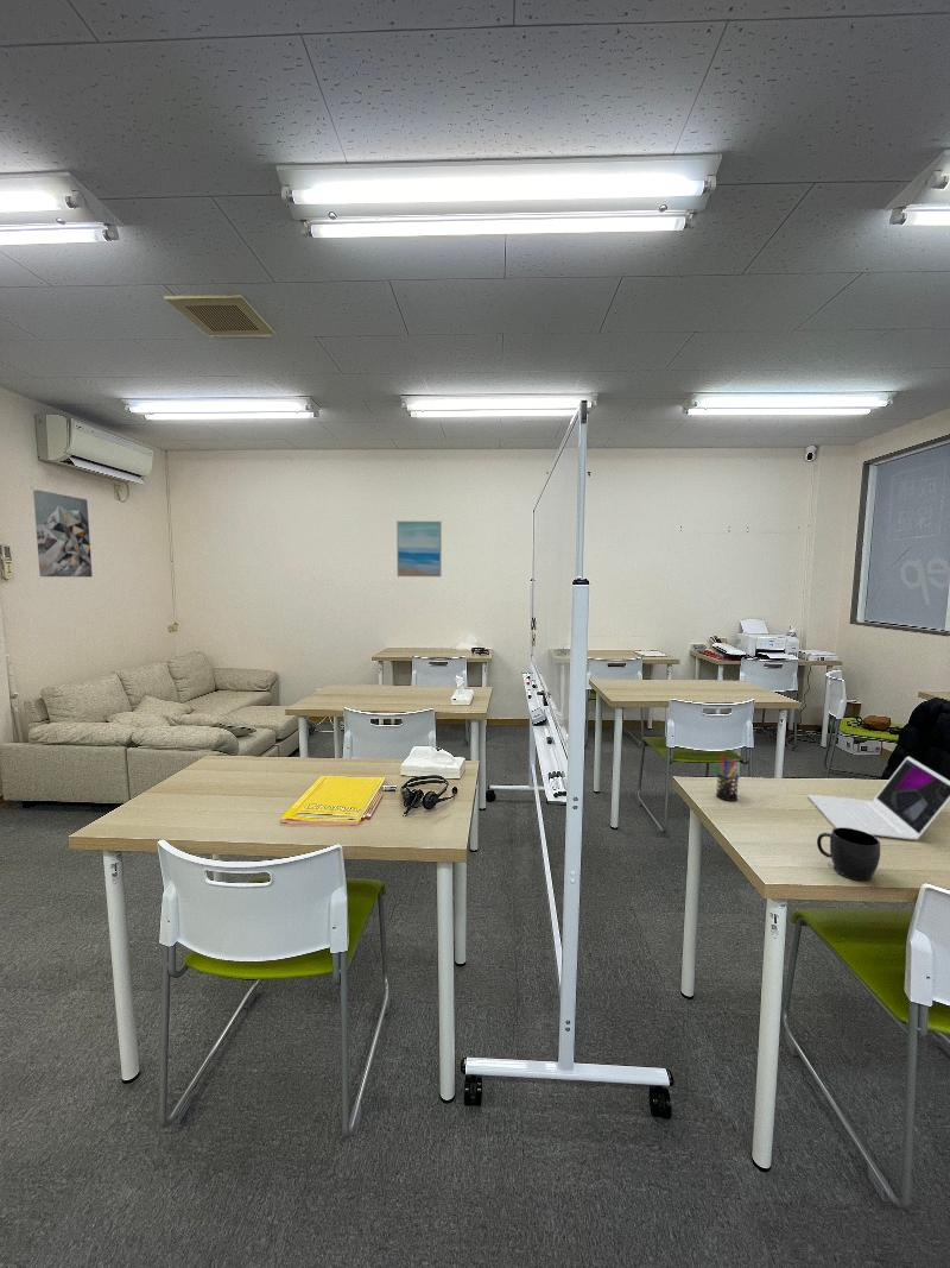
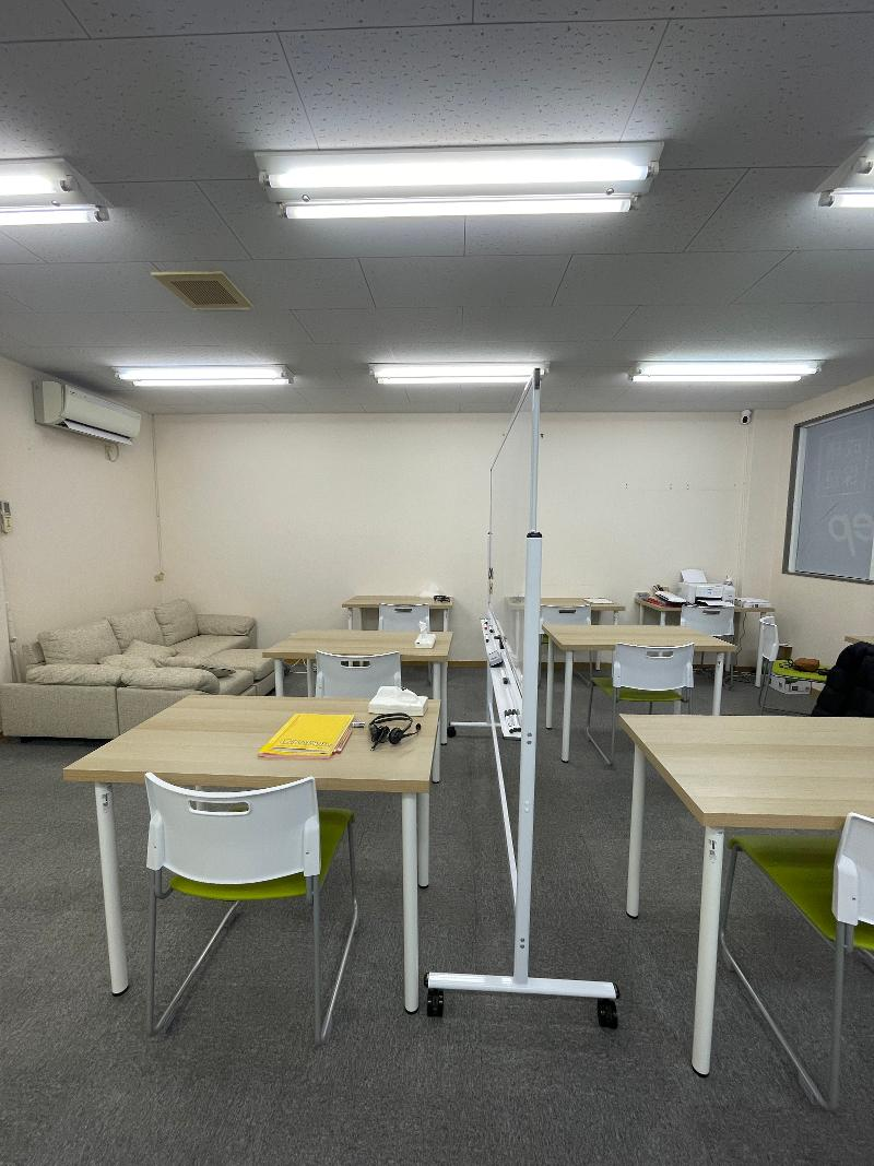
- laptop (880, 790)
- mug (847, 851)
- wall art (64, 536)
- wall art (419, 549)
- pen holder (724, 777)
